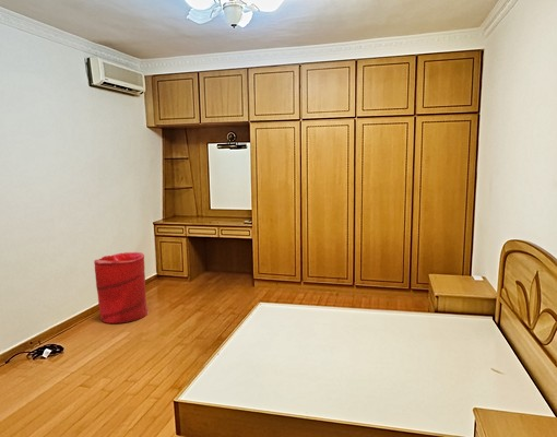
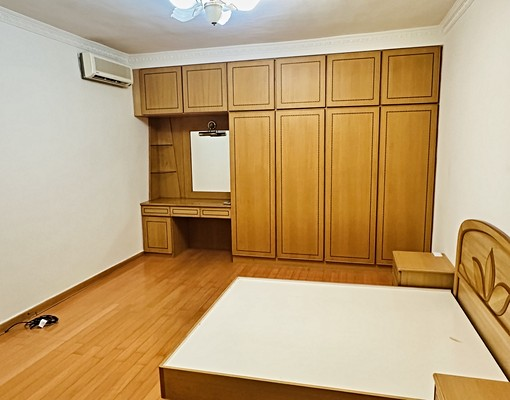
- laundry hamper (121, 285)
